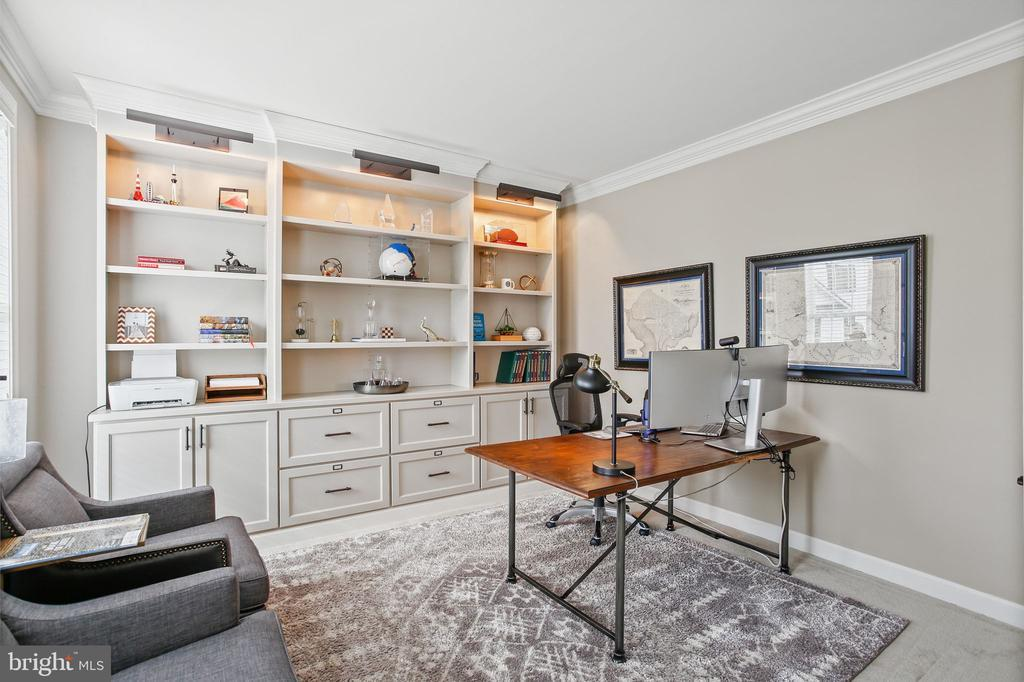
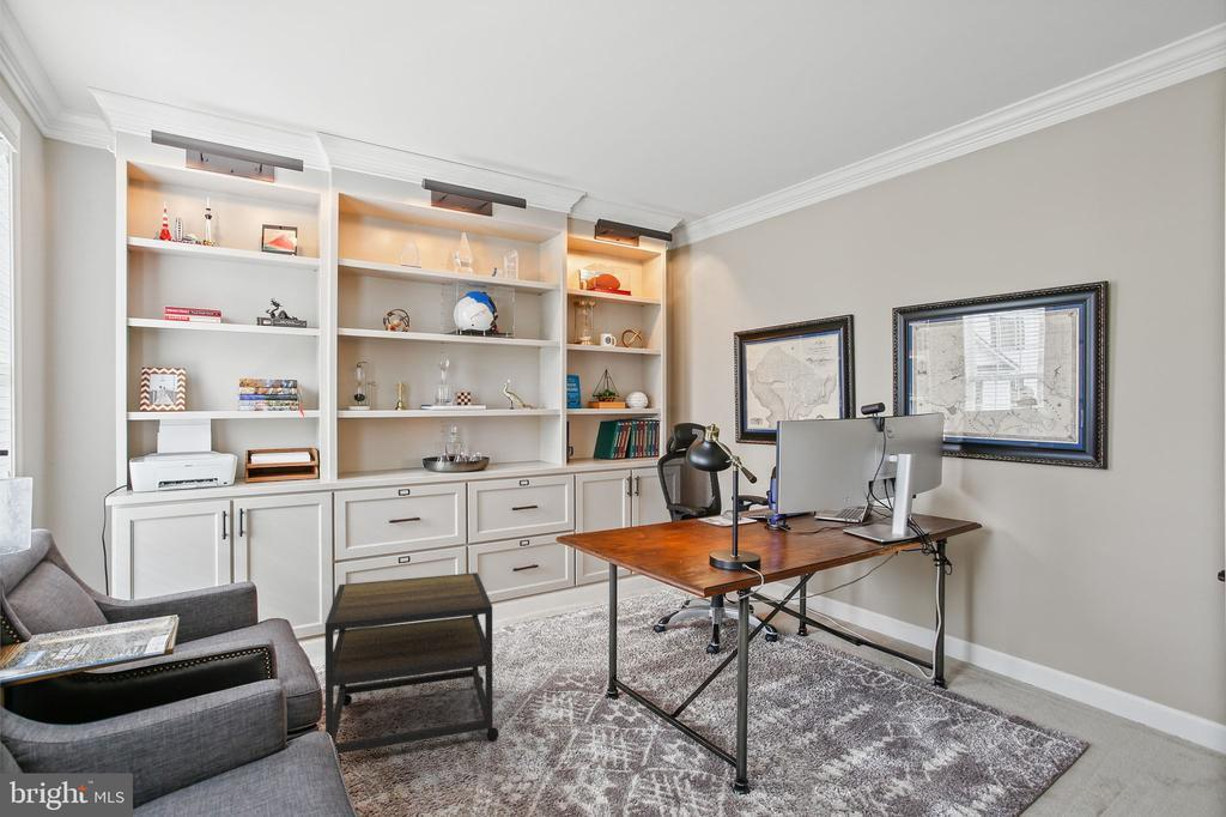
+ side table (414, 658)
